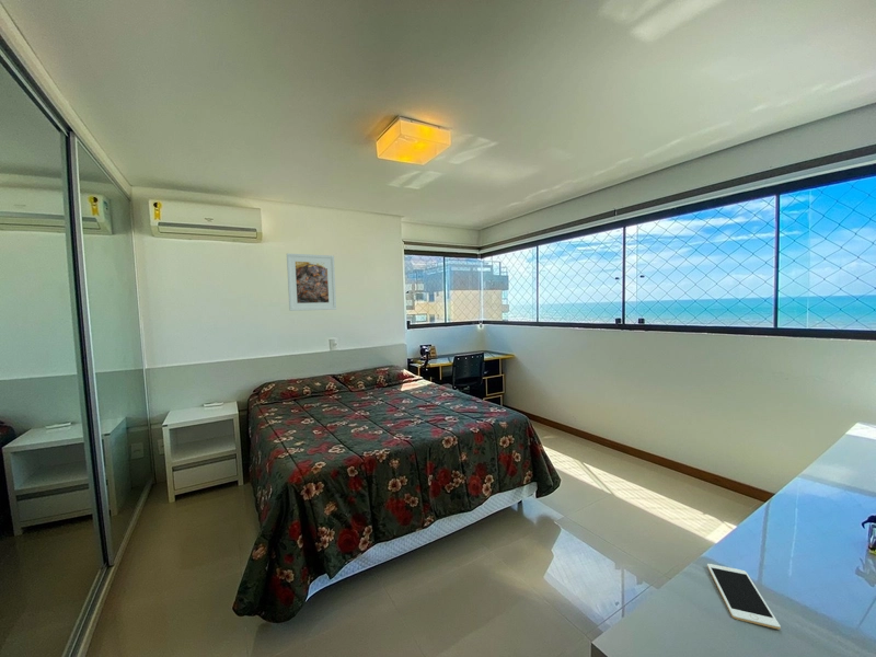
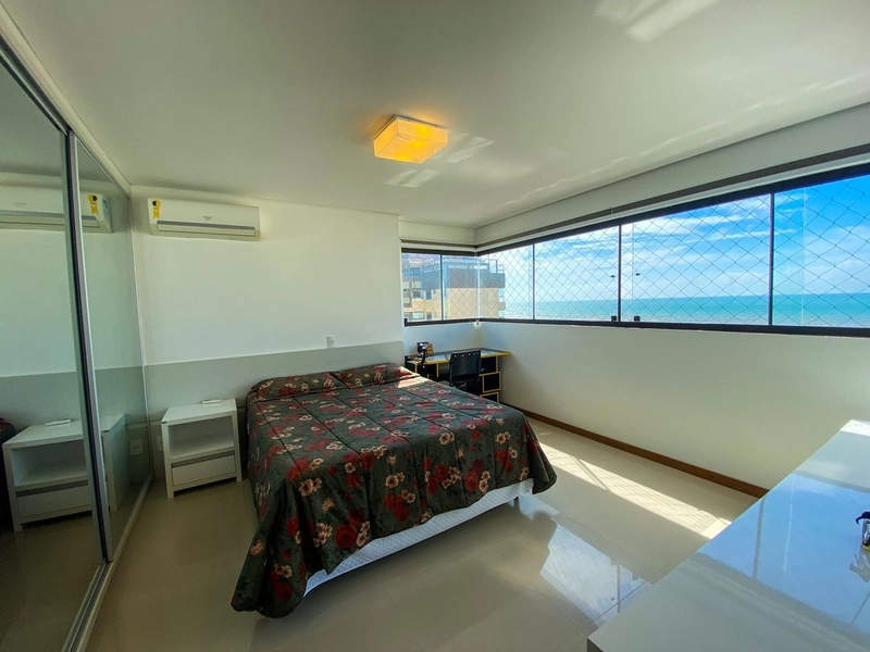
- cell phone (739, 592)
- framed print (312, 283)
